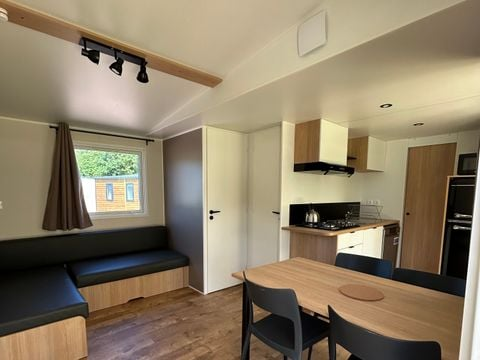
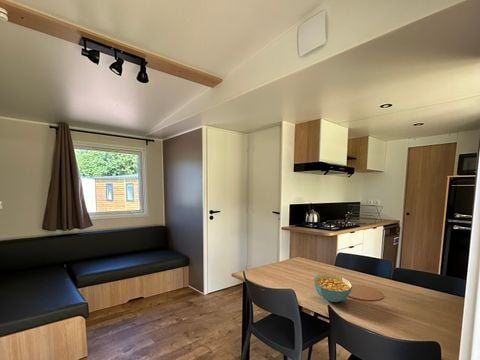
+ cereal bowl (331, 290)
